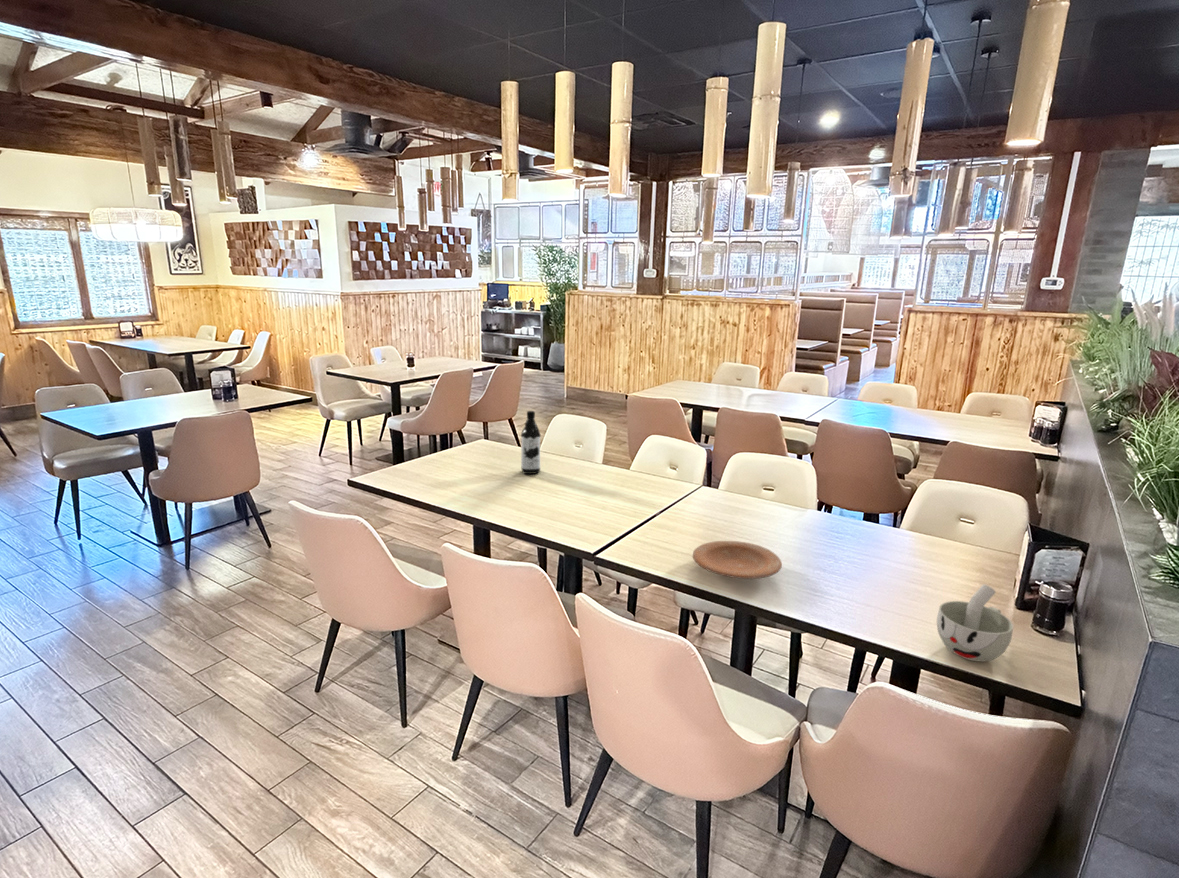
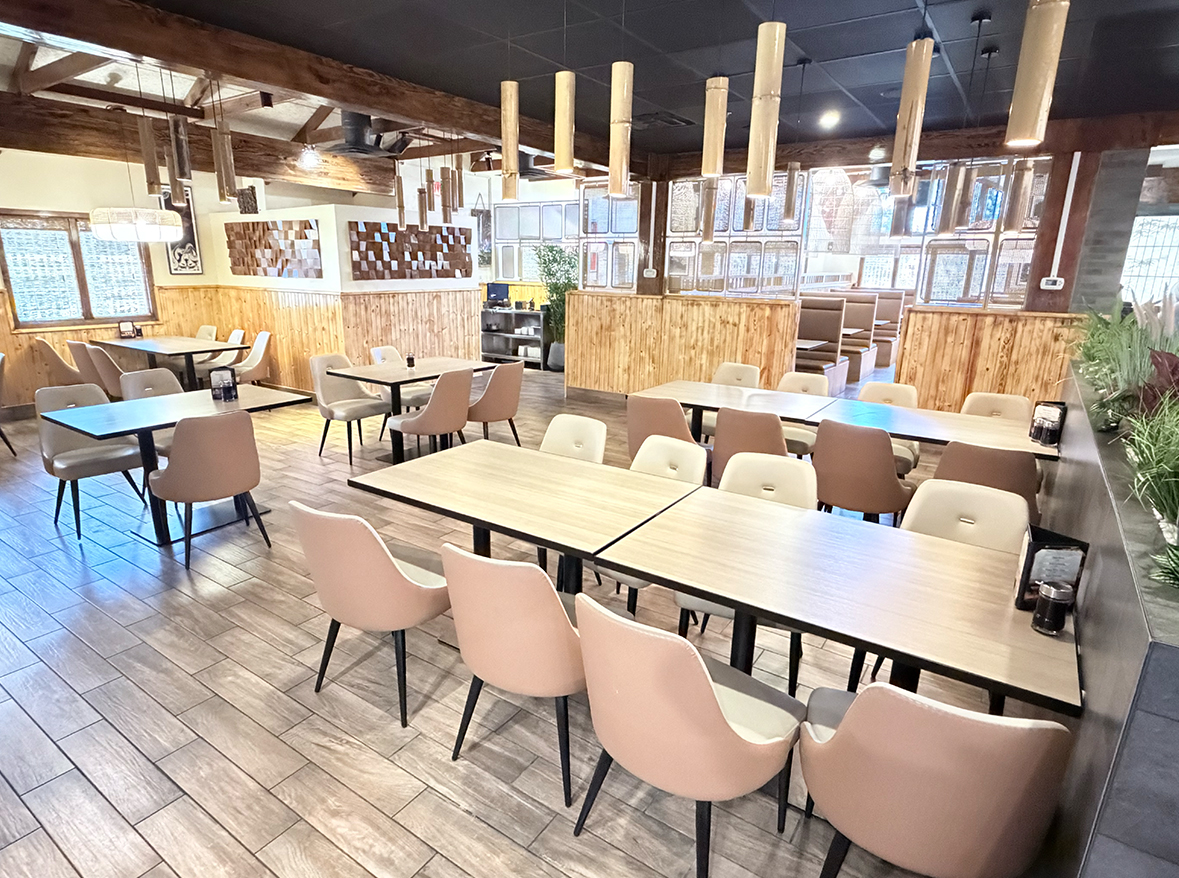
- cup (978, 621)
- water bottle (530, 441)
- plate (736, 563)
